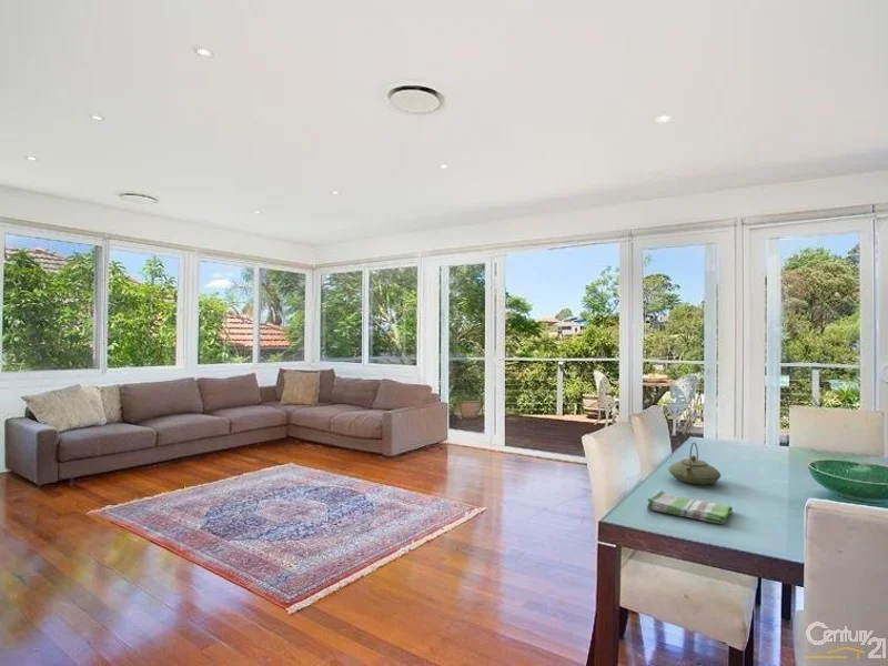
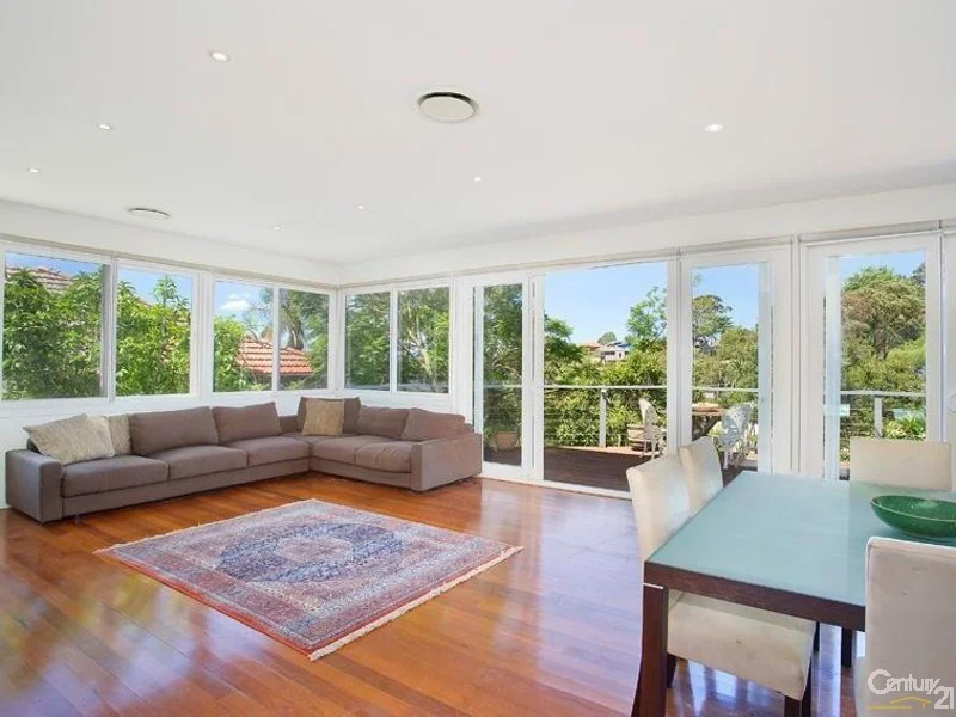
- teapot (693, 462)
- dish towel (688, 504)
